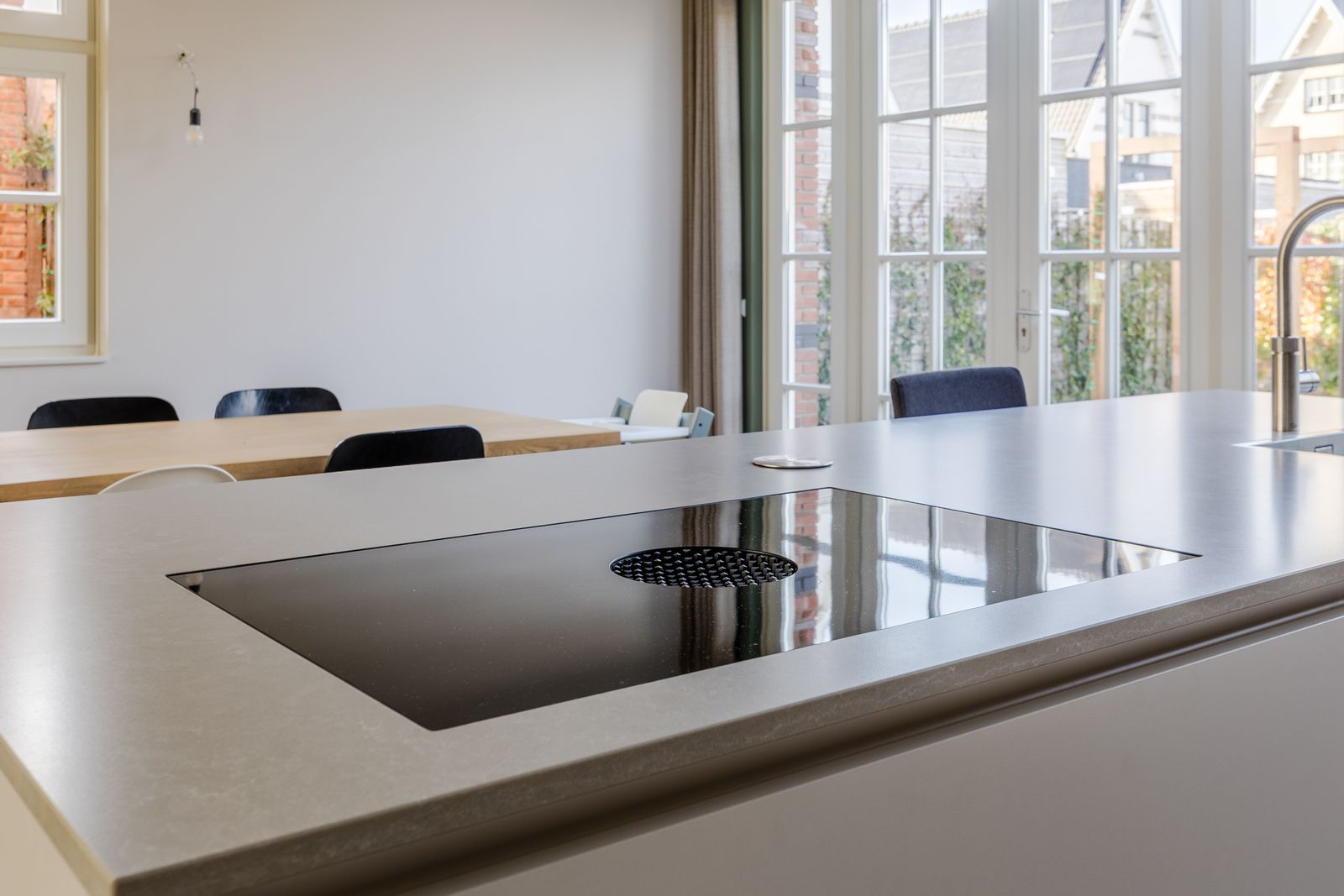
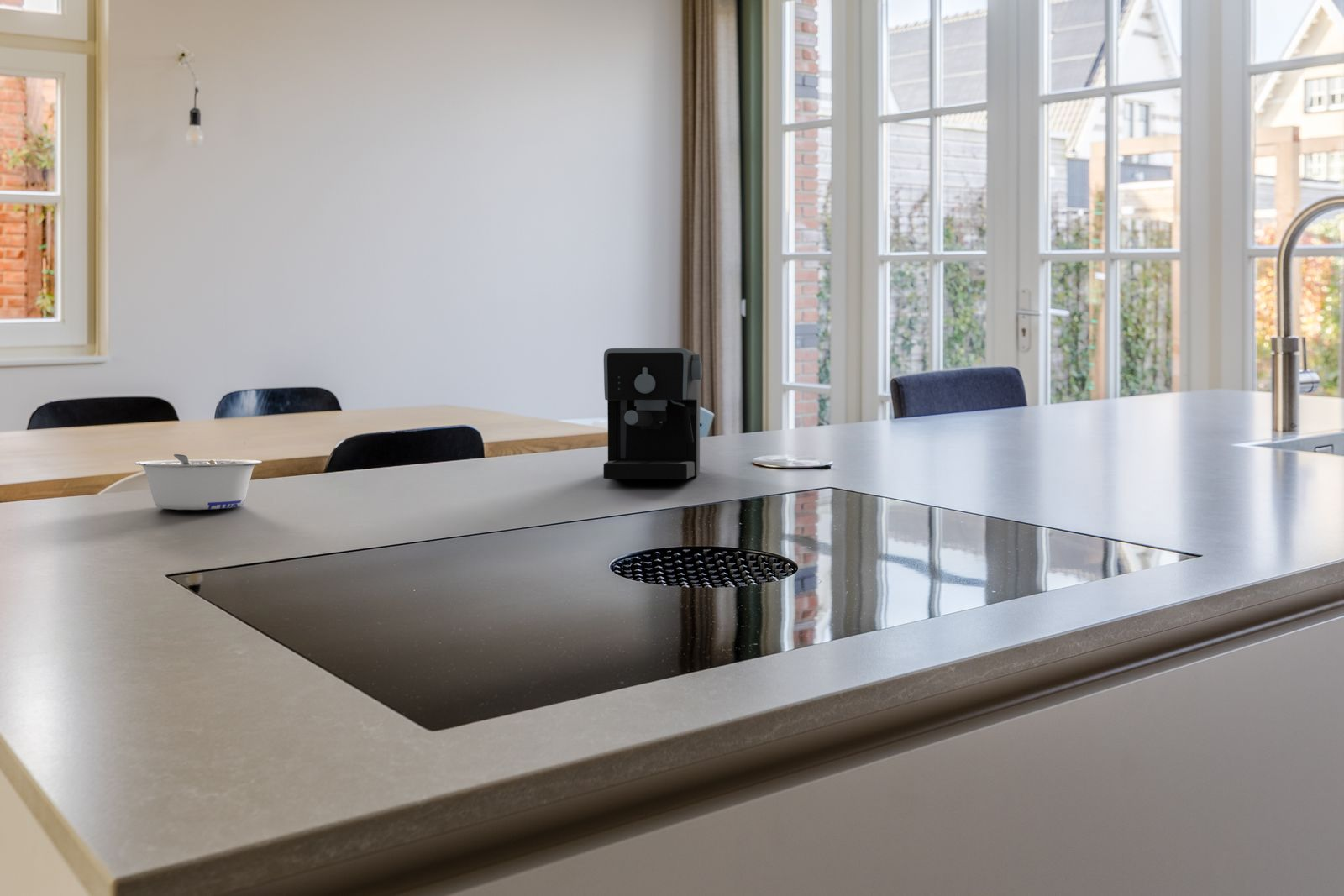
+ coffee maker (699, 413)
+ legume (202, 479)
